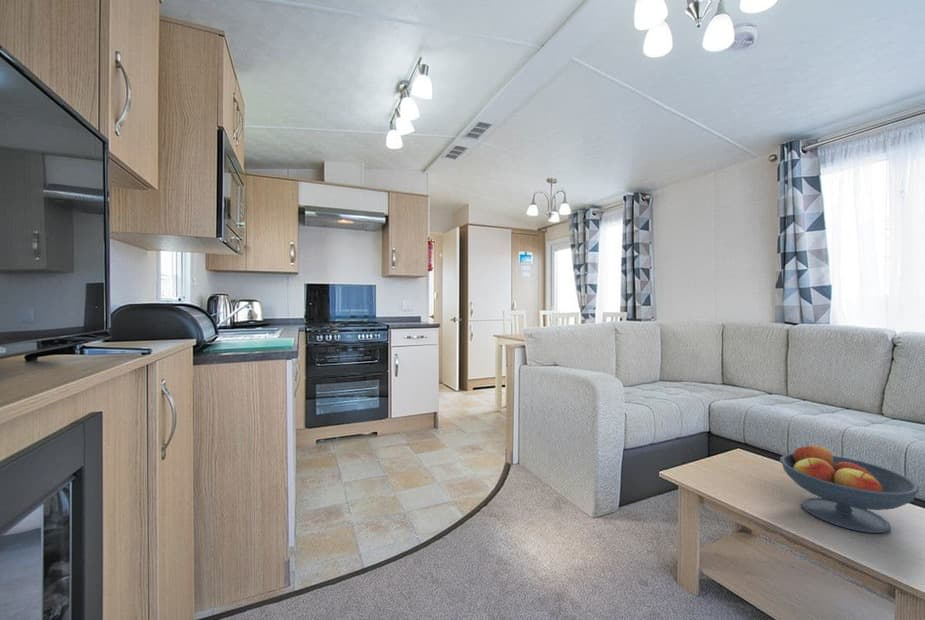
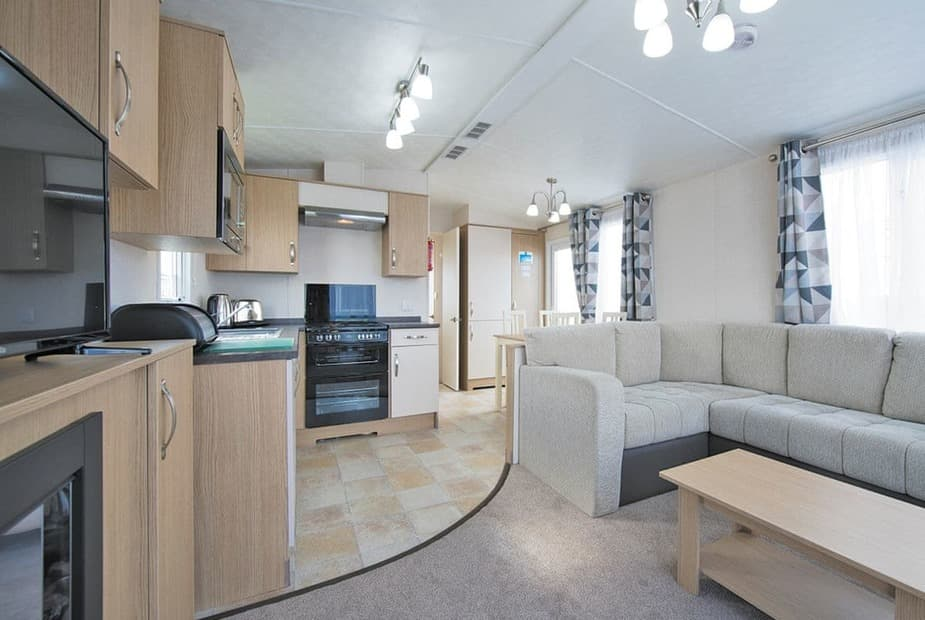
- fruit bowl (843, 485)
